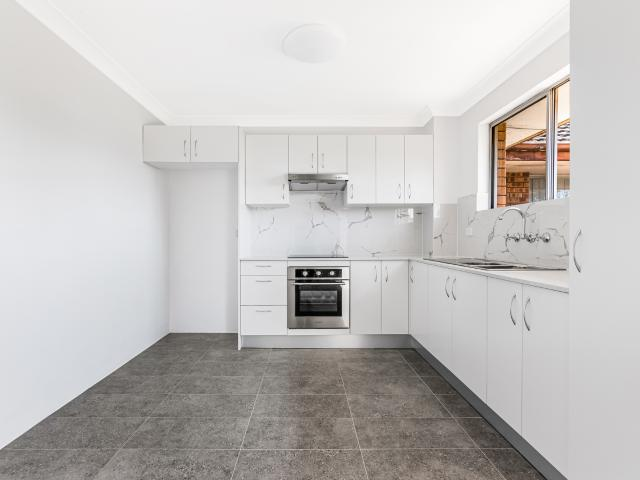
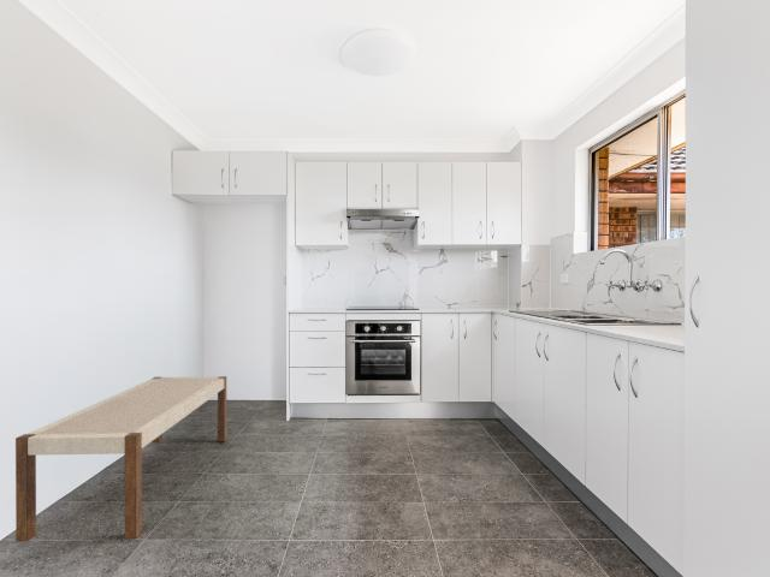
+ bench (147, 438)
